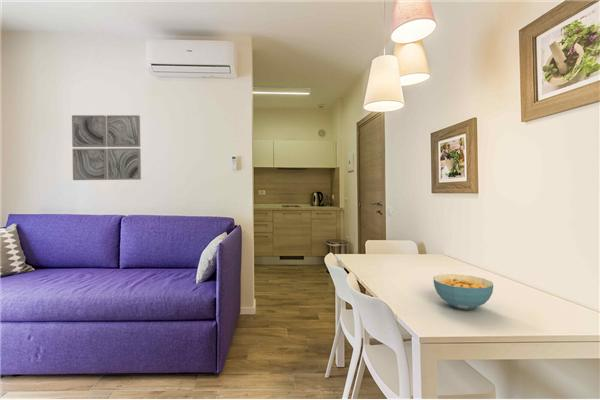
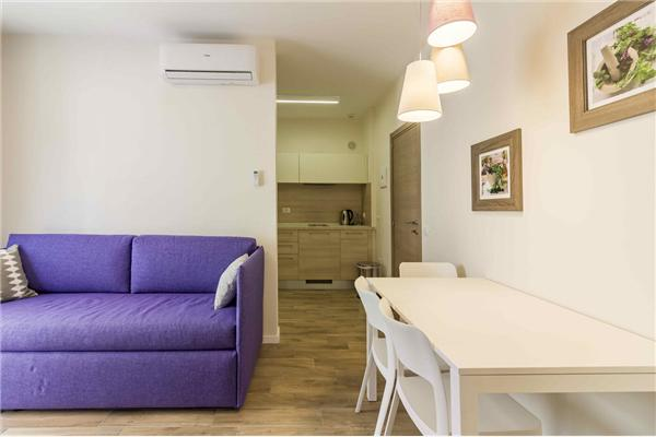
- wall art (107, 148)
- cereal bowl (462, 293)
